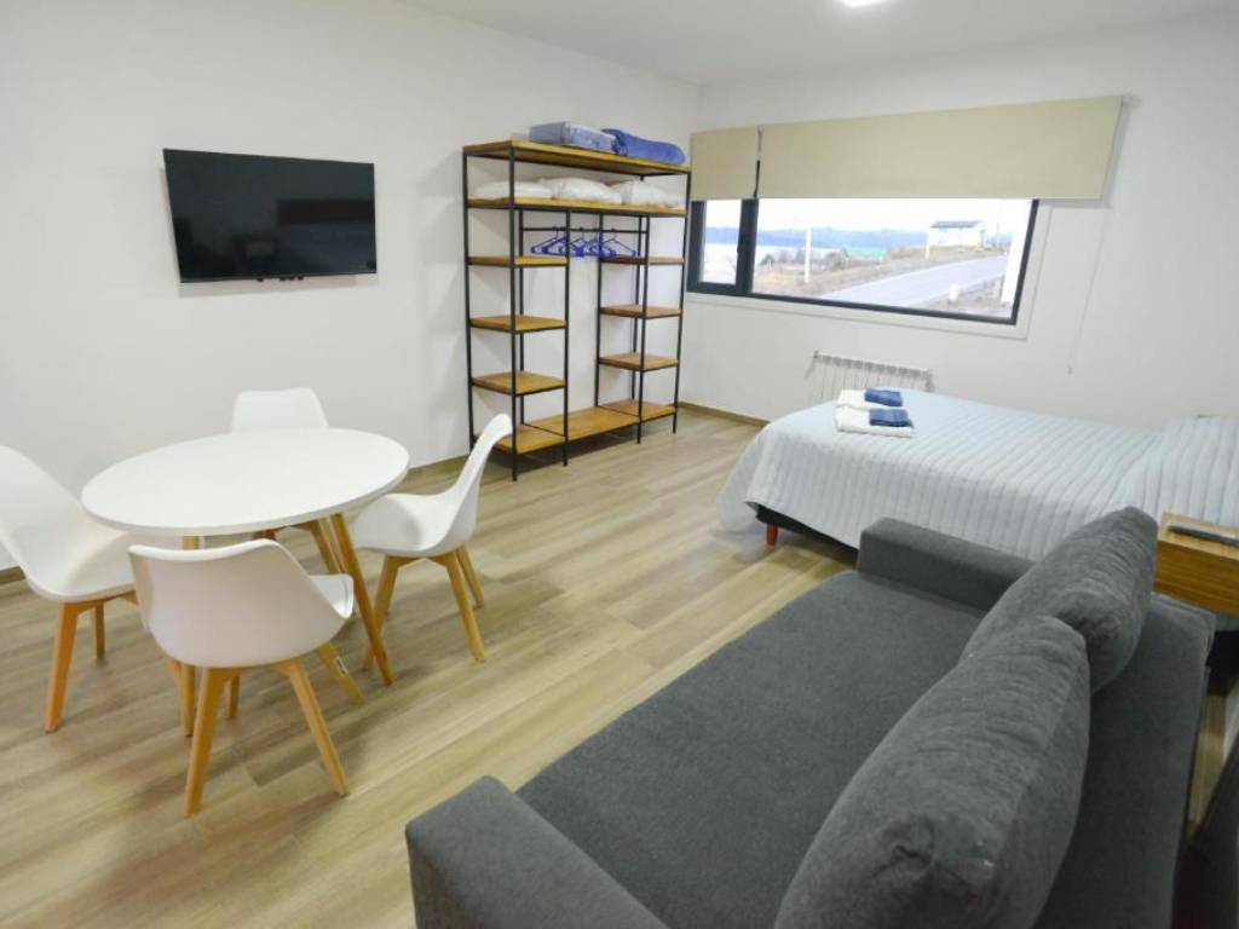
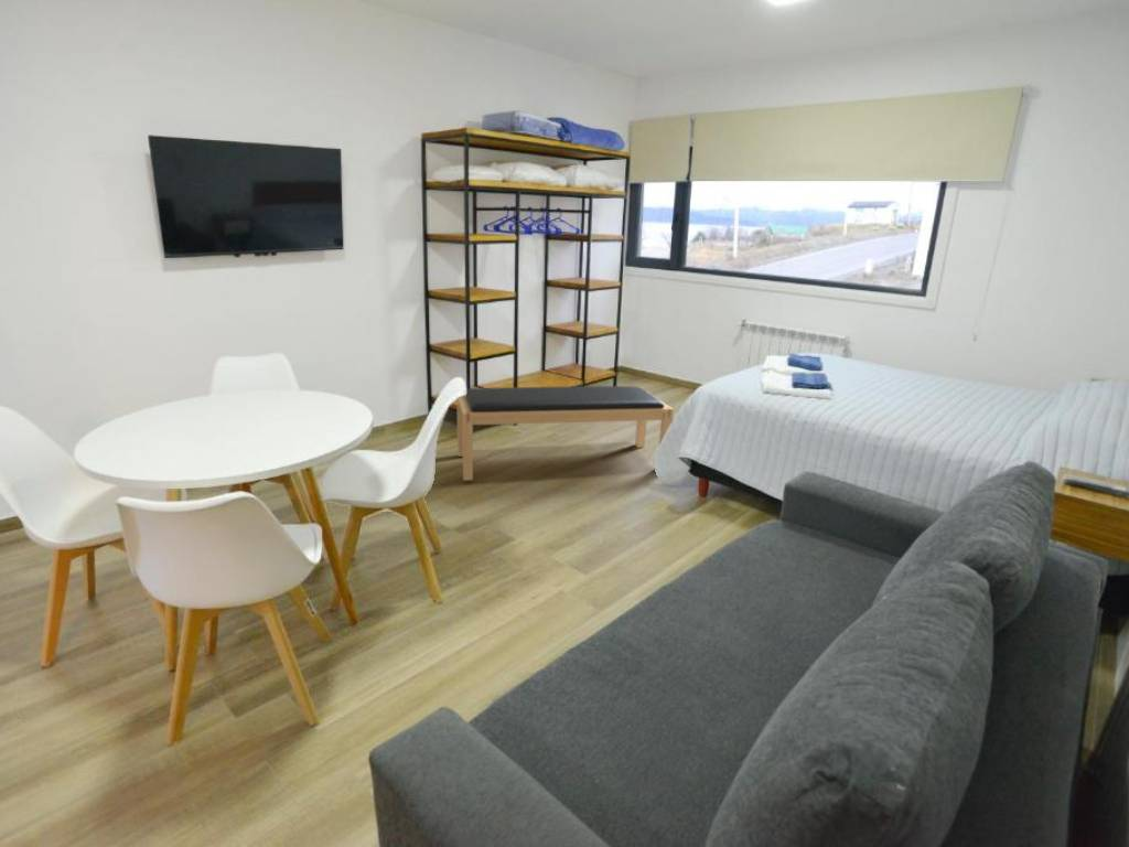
+ bench (561, 421)
